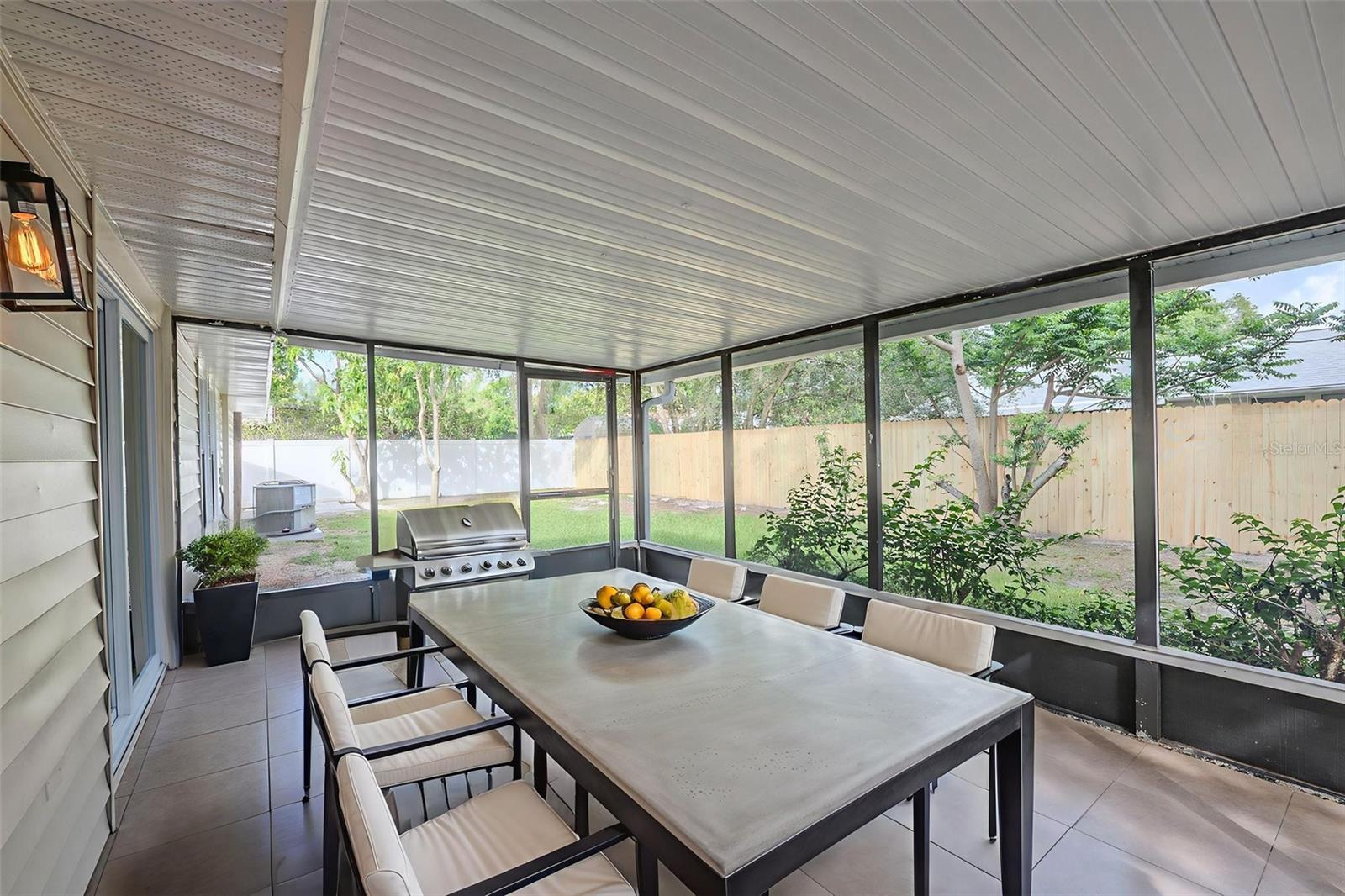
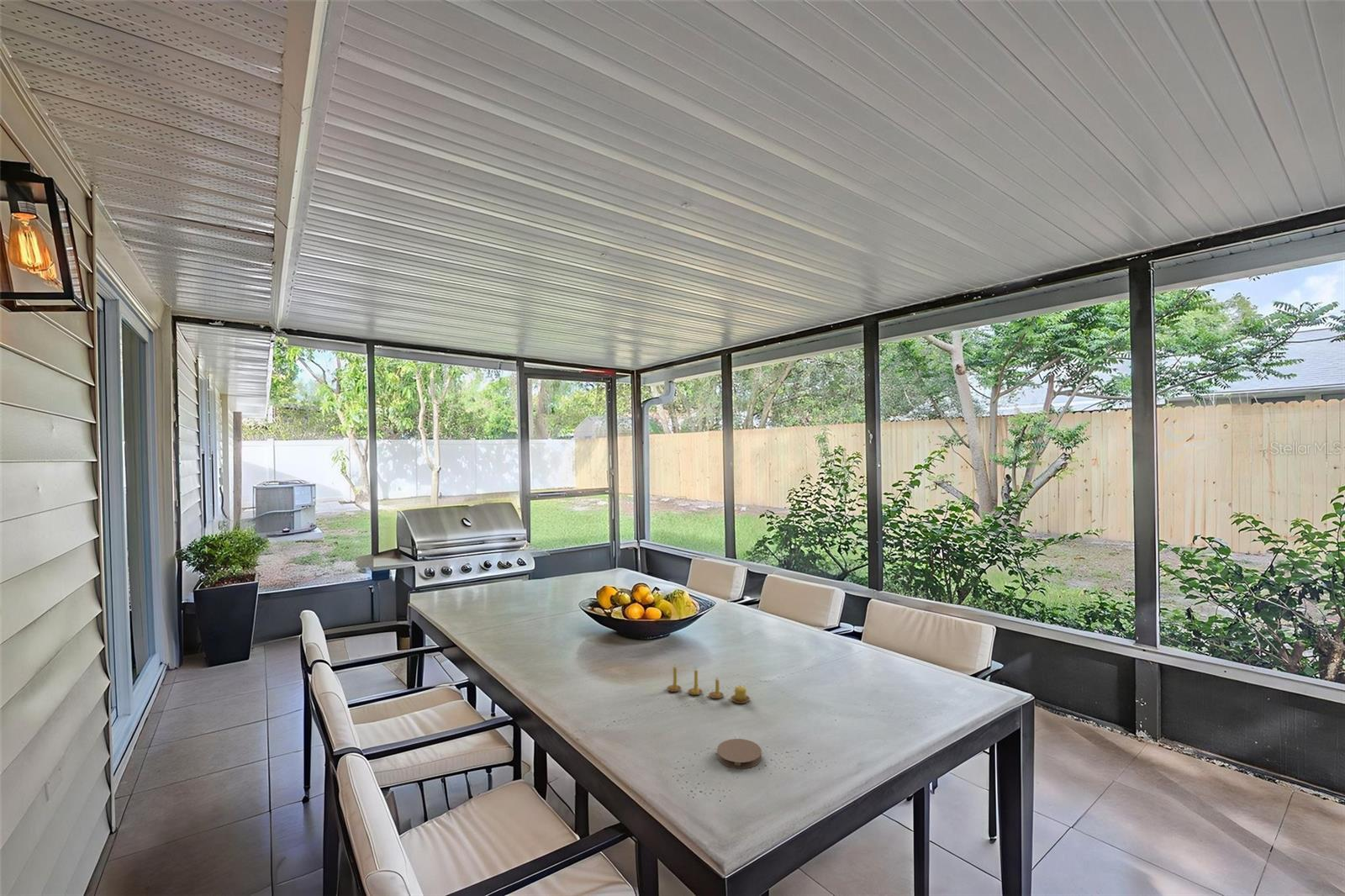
+ candle (715, 682)
+ coaster (739, 753)
